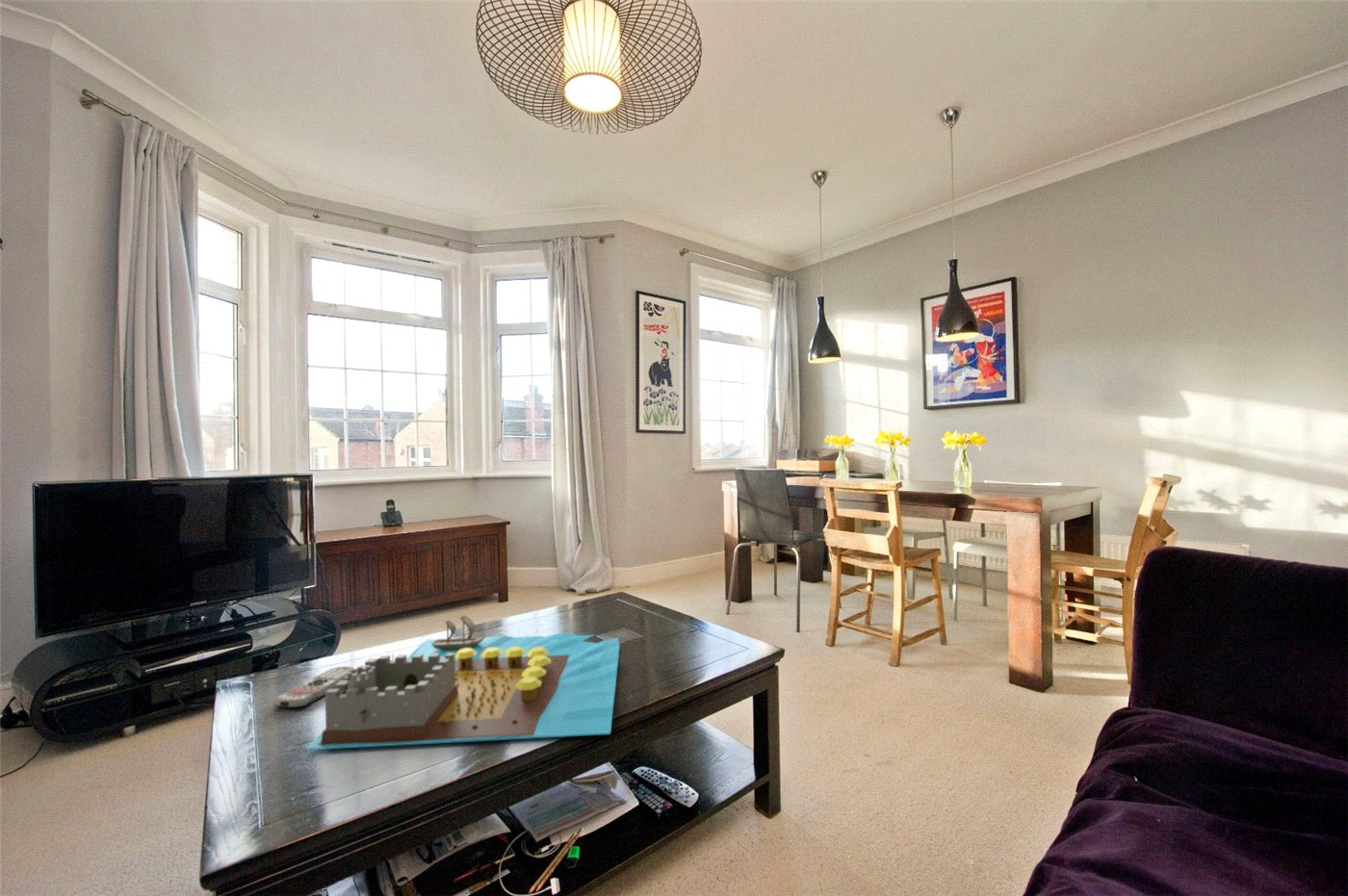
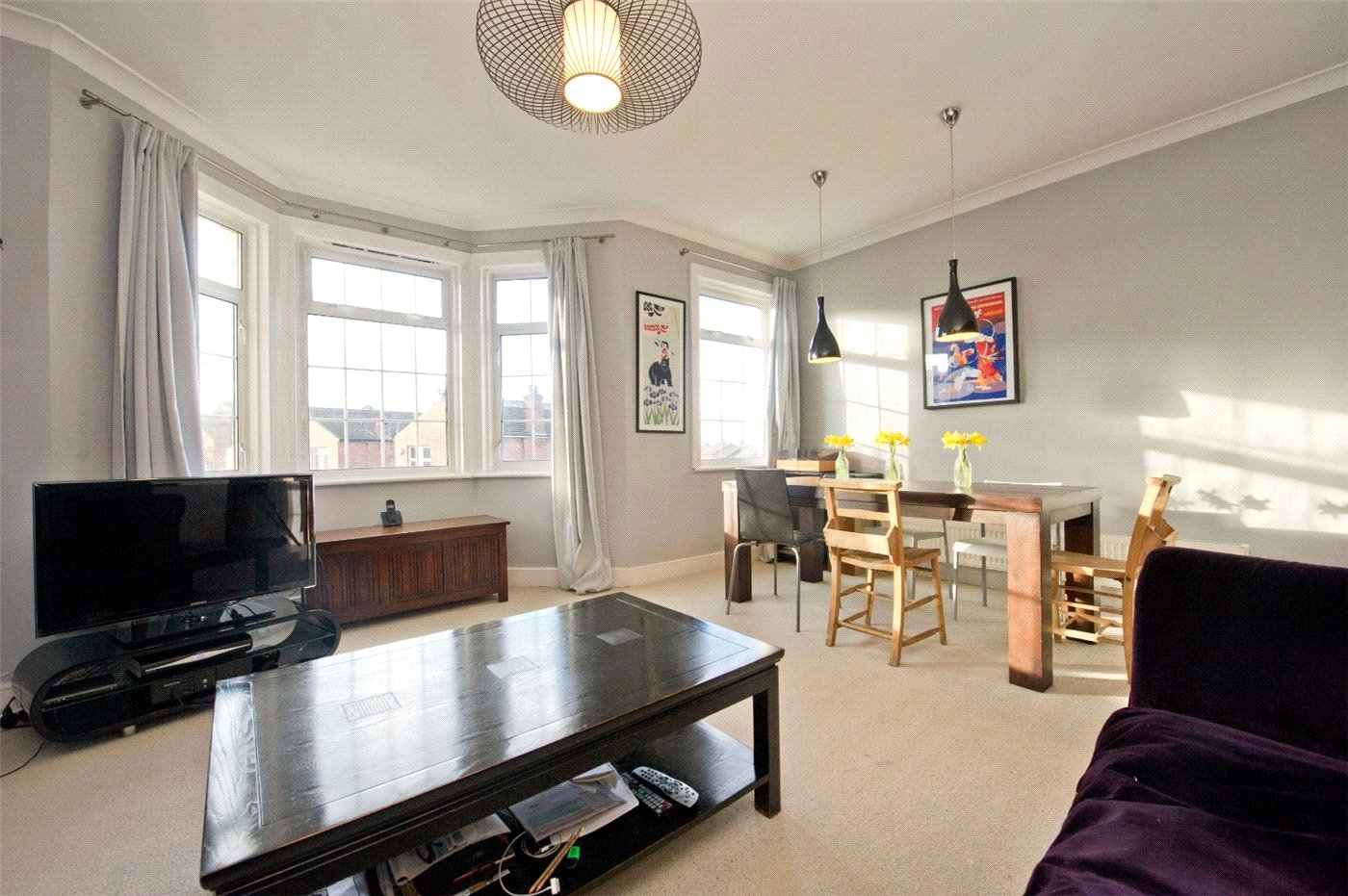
- board game (500, 651)
- remote control (319, 685)
